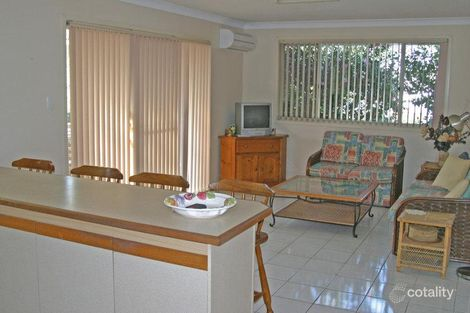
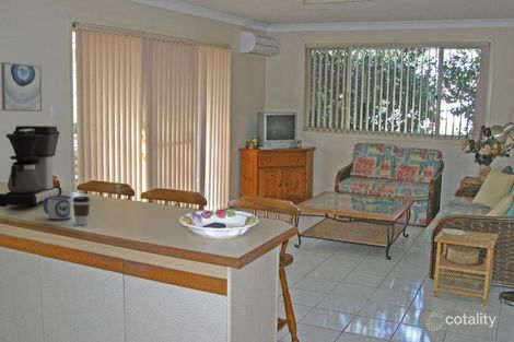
+ wall art (22, 87)
+ coffee cup (81, 210)
+ mug (56, 207)
+ coffee maker (28, 164)
